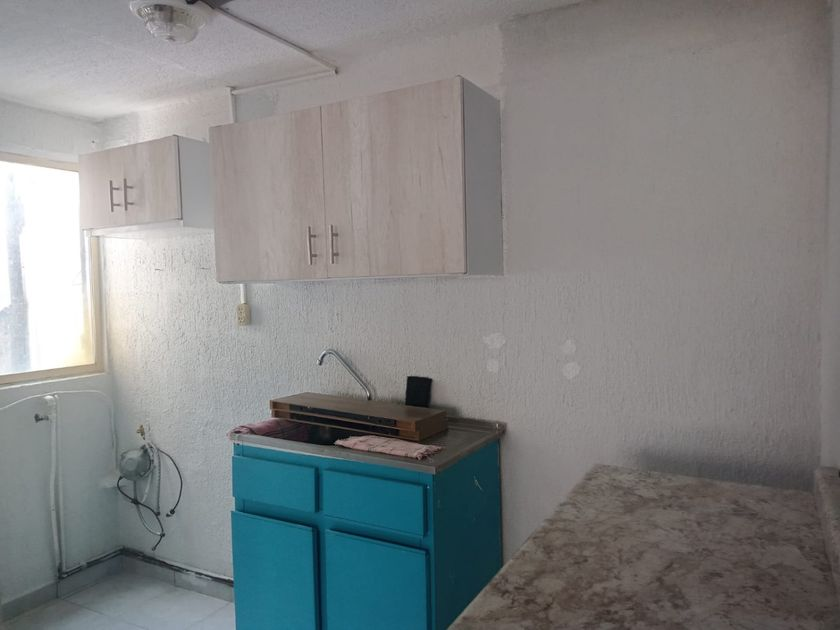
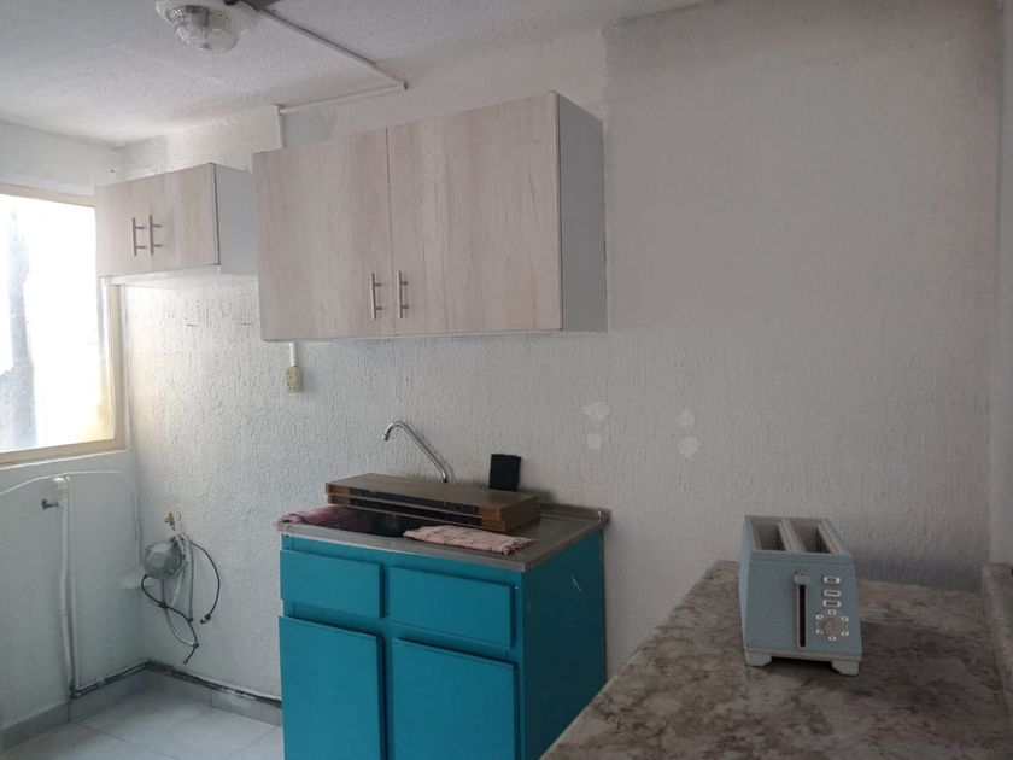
+ toaster (794, 589)
